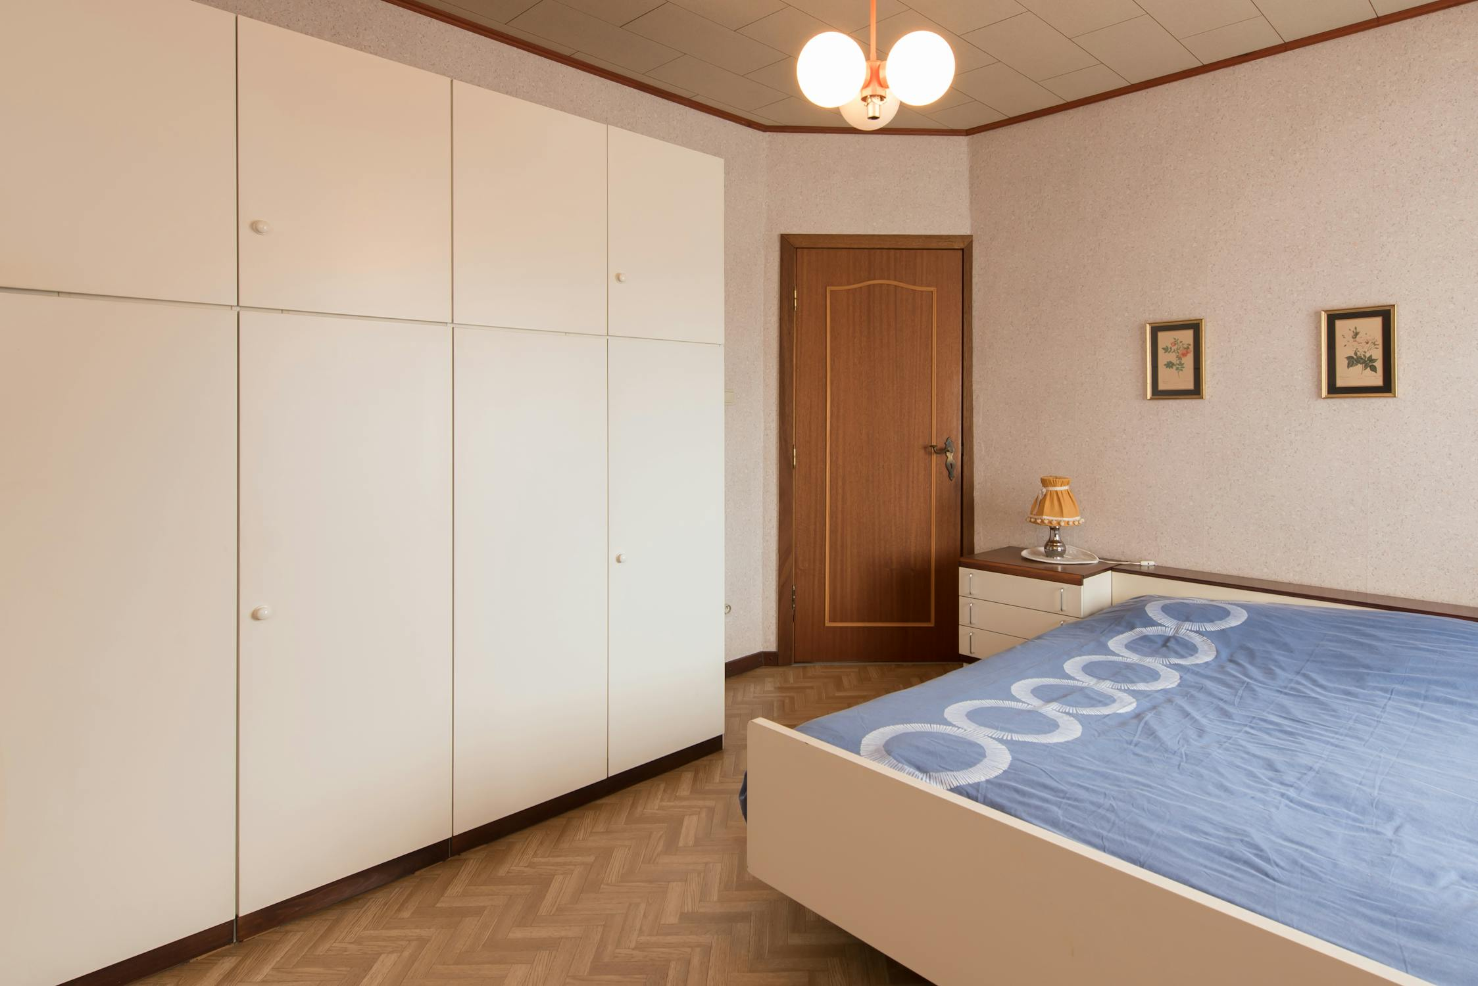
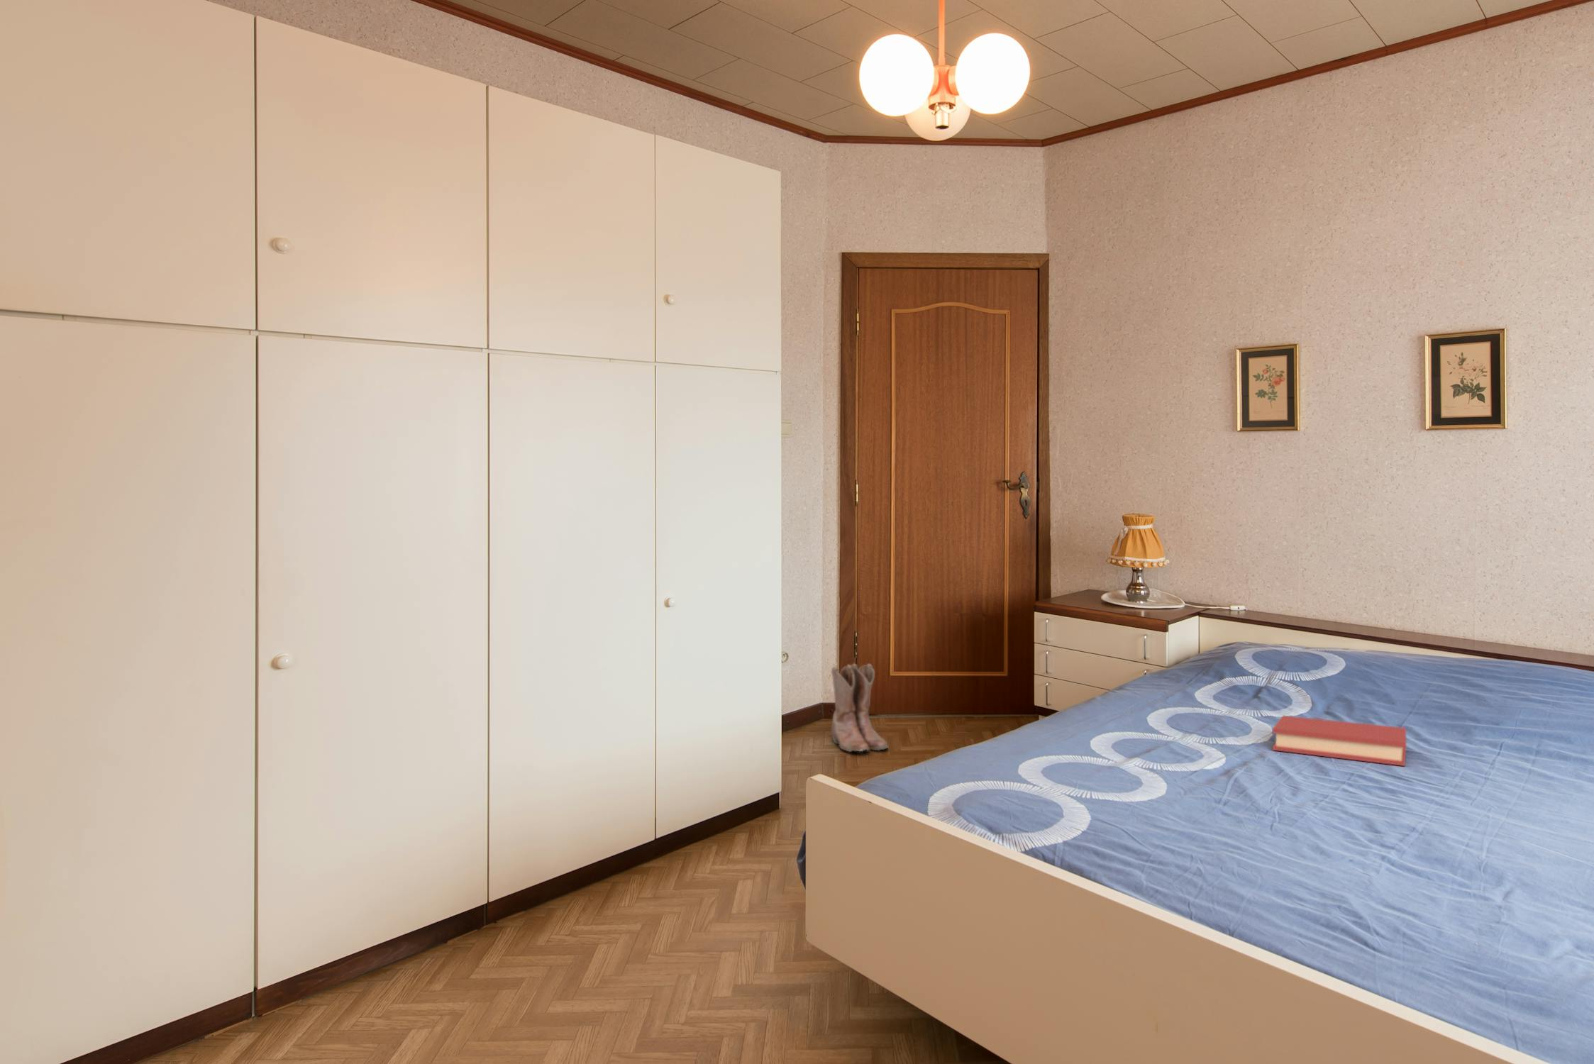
+ hardback book (1340, 739)
+ boots (859, 705)
